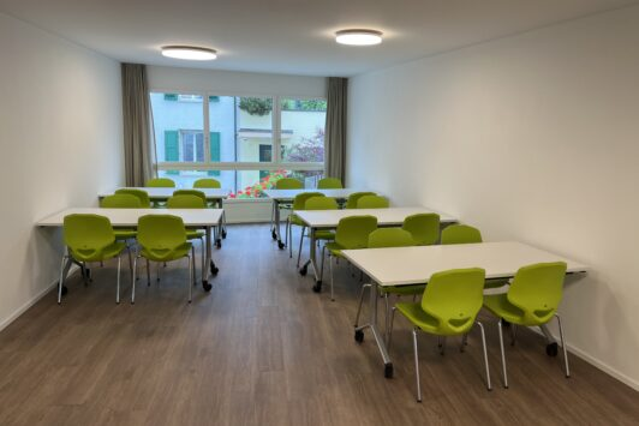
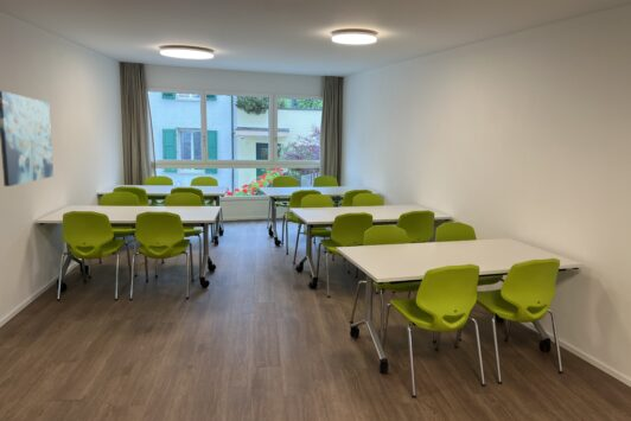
+ wall art (28, 139)
